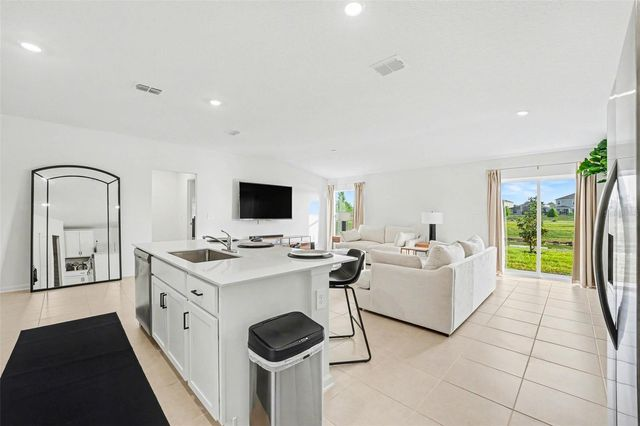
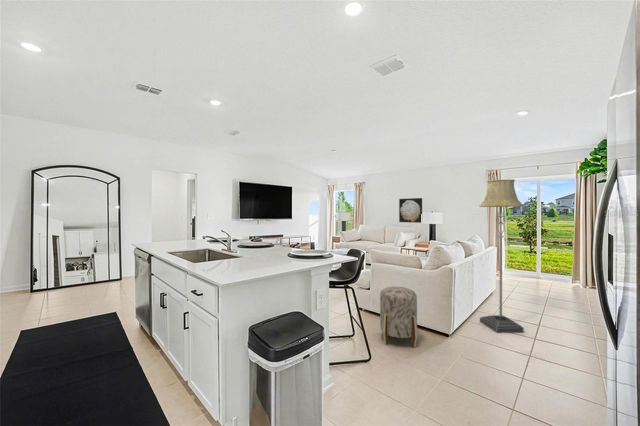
+ ottoman (398, 313)
+ wall art (410, 210)
+ floor lamp (500, 253)
